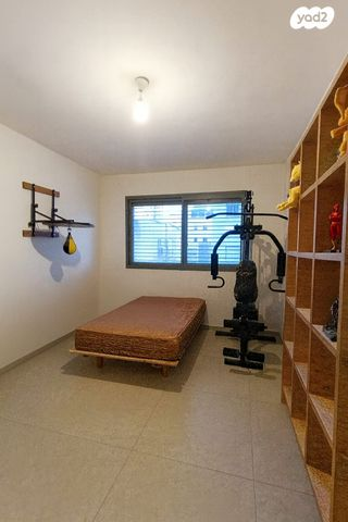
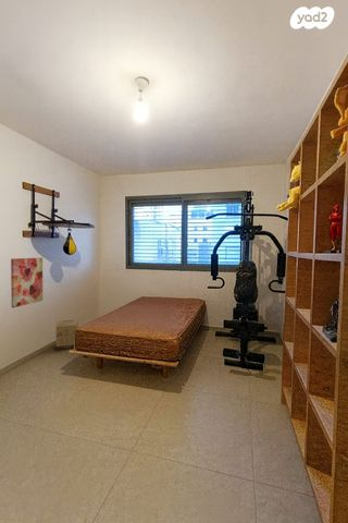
+ wall art (27, 281)
+ cardboard box (67, 335)
